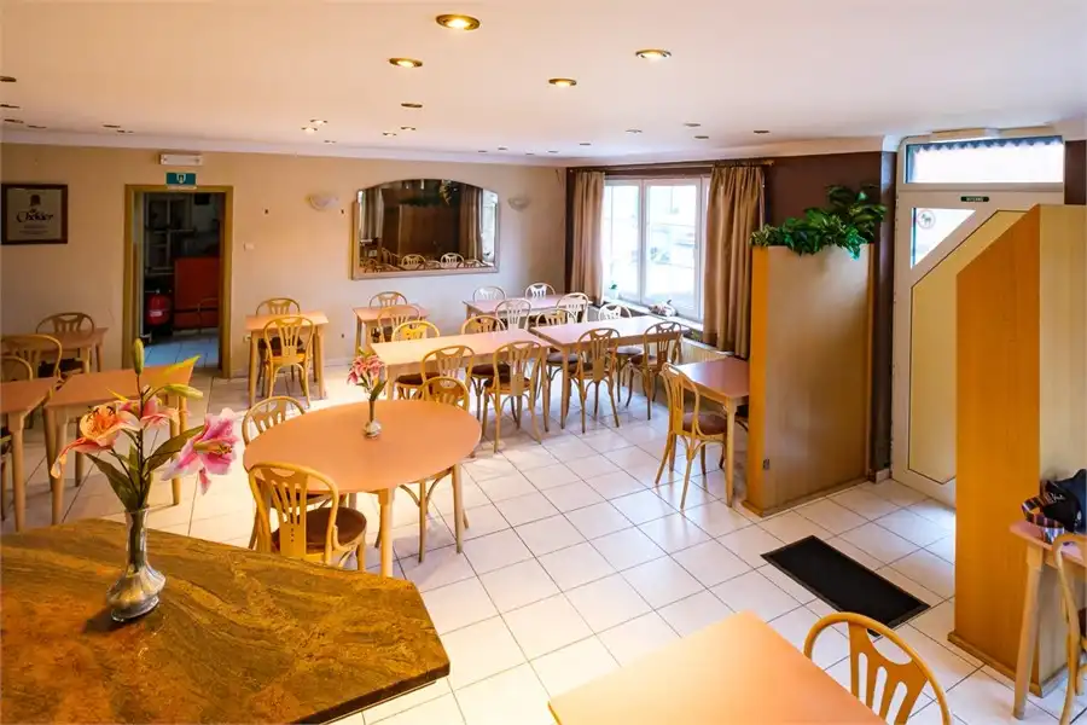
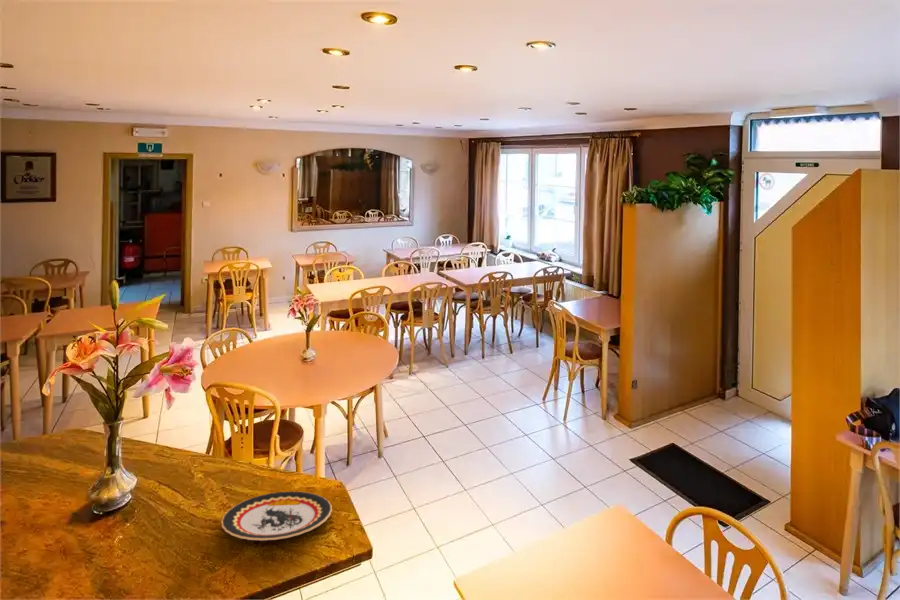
+ plate (278, 516)
